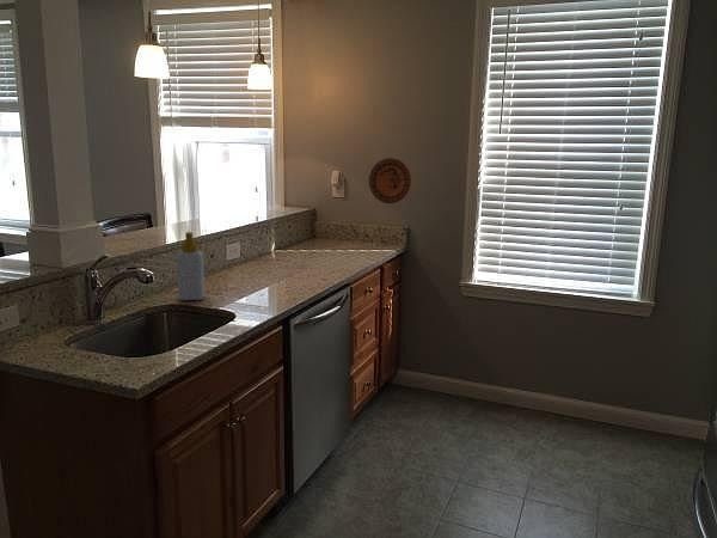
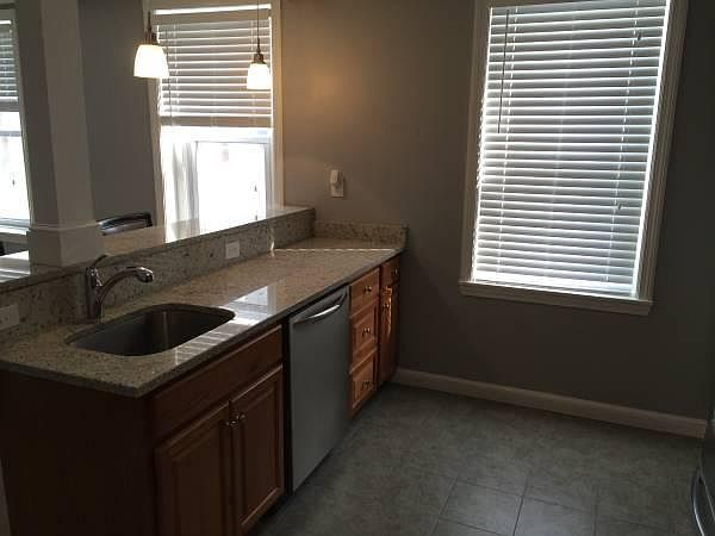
- decorative plate (390, 181)
- soap bottle (190, 265)
